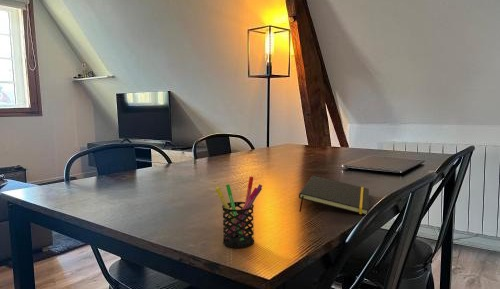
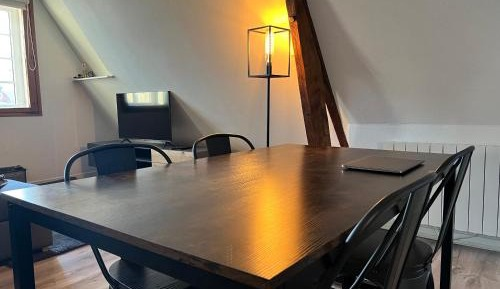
- notepad (336, 193)
- pen holder (237, 210)
